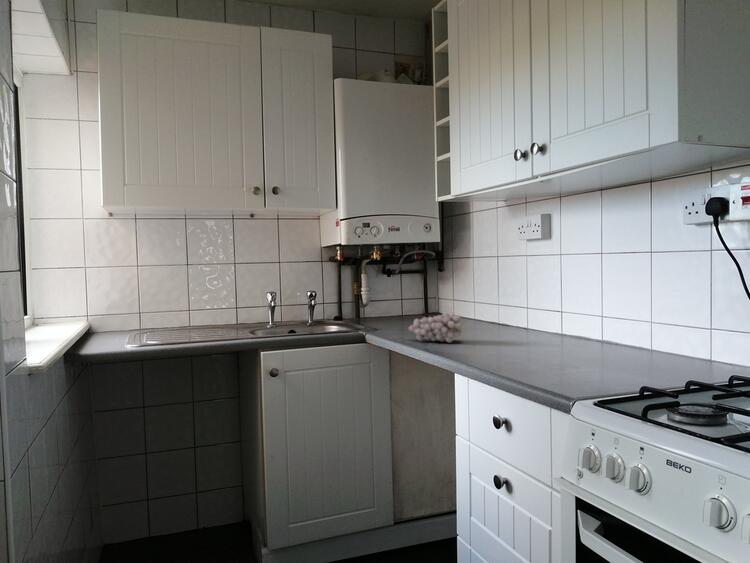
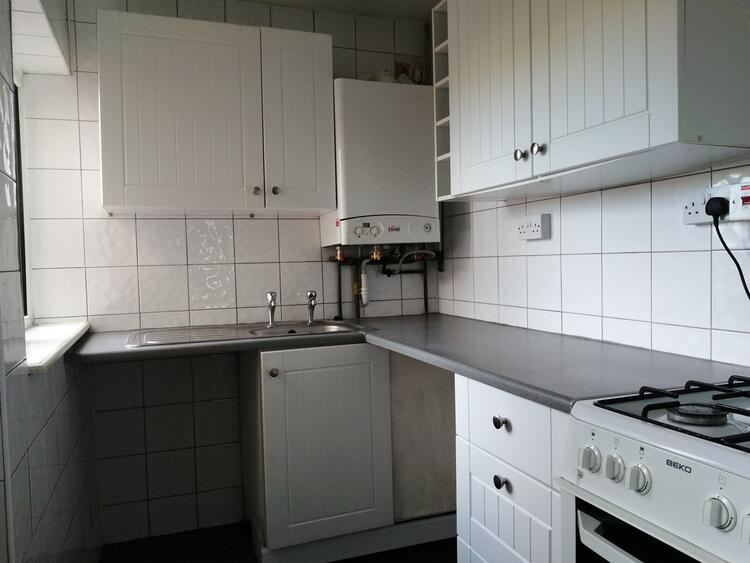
- fruit (436, 326)
